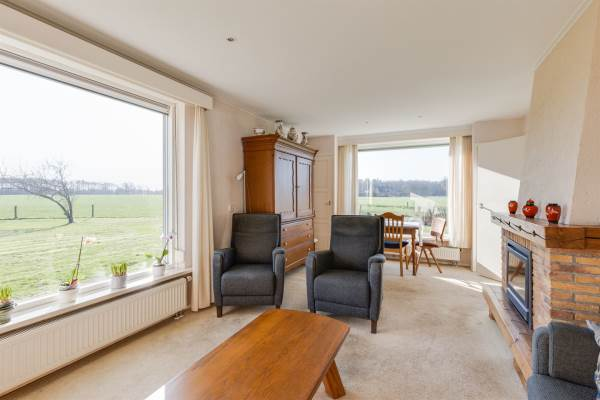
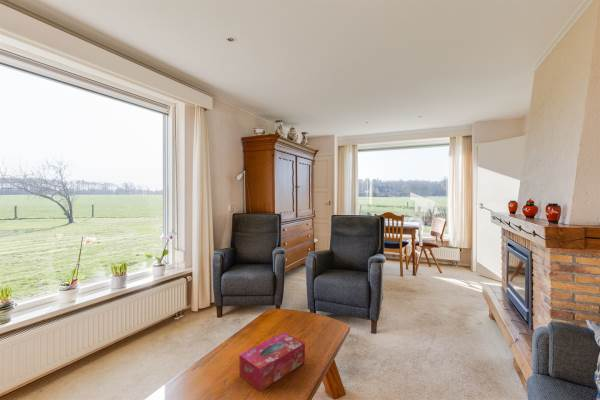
+ tissue box (273, 358)
